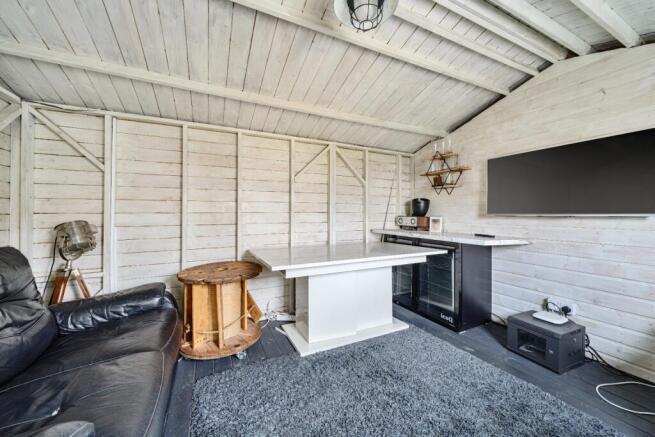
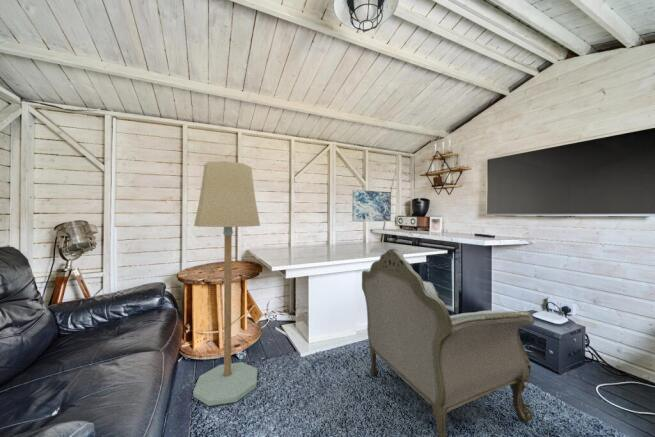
+ floor lamp (227, 274)
+ armchair (436, 320)
+ wall art (372, 206)
